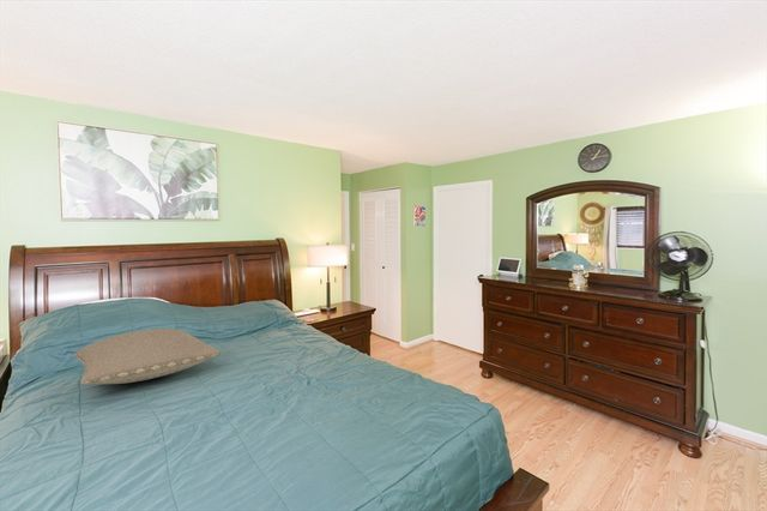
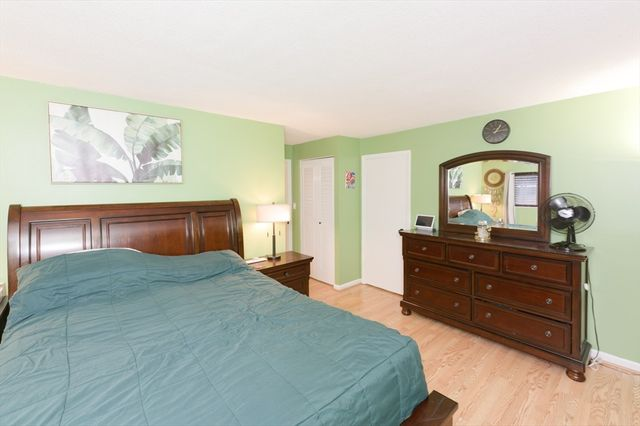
- pillow (146, 354)
